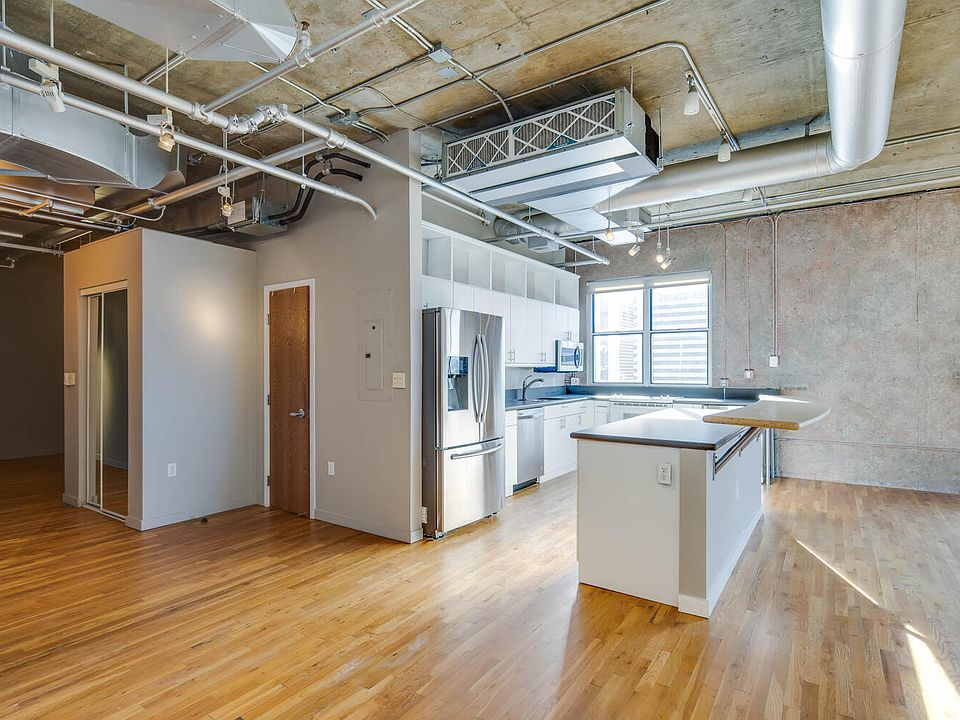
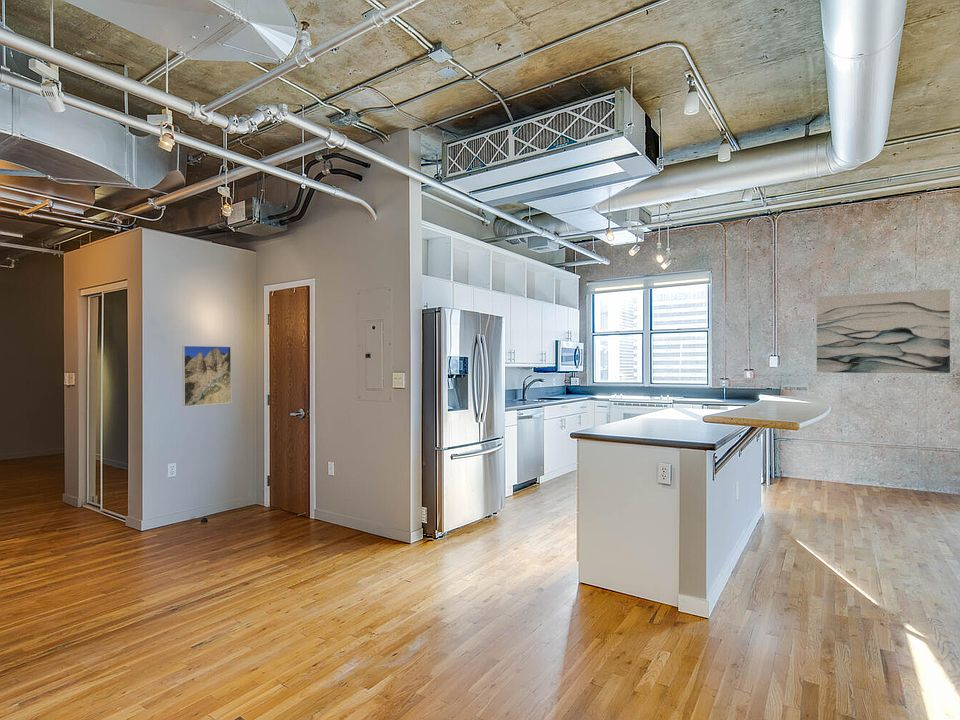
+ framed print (207, 375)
+ wall art (879, 333)
